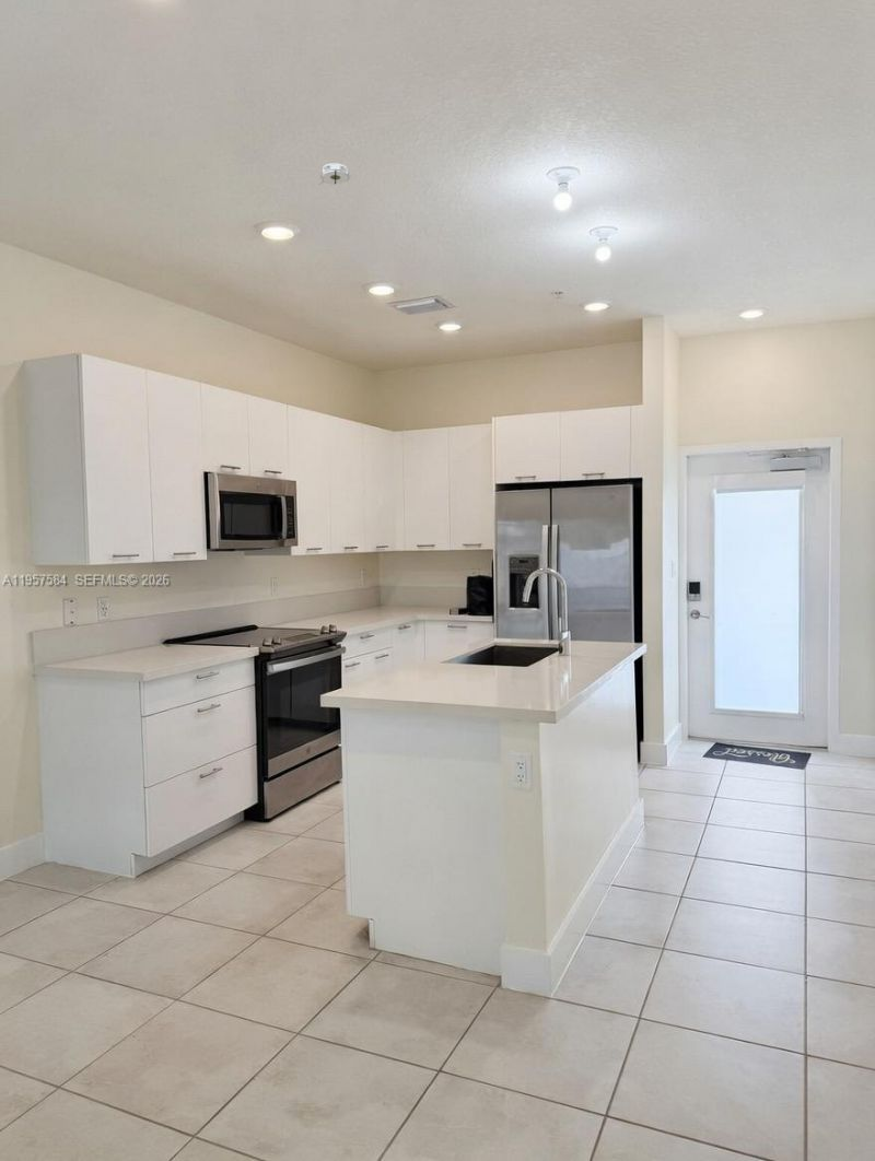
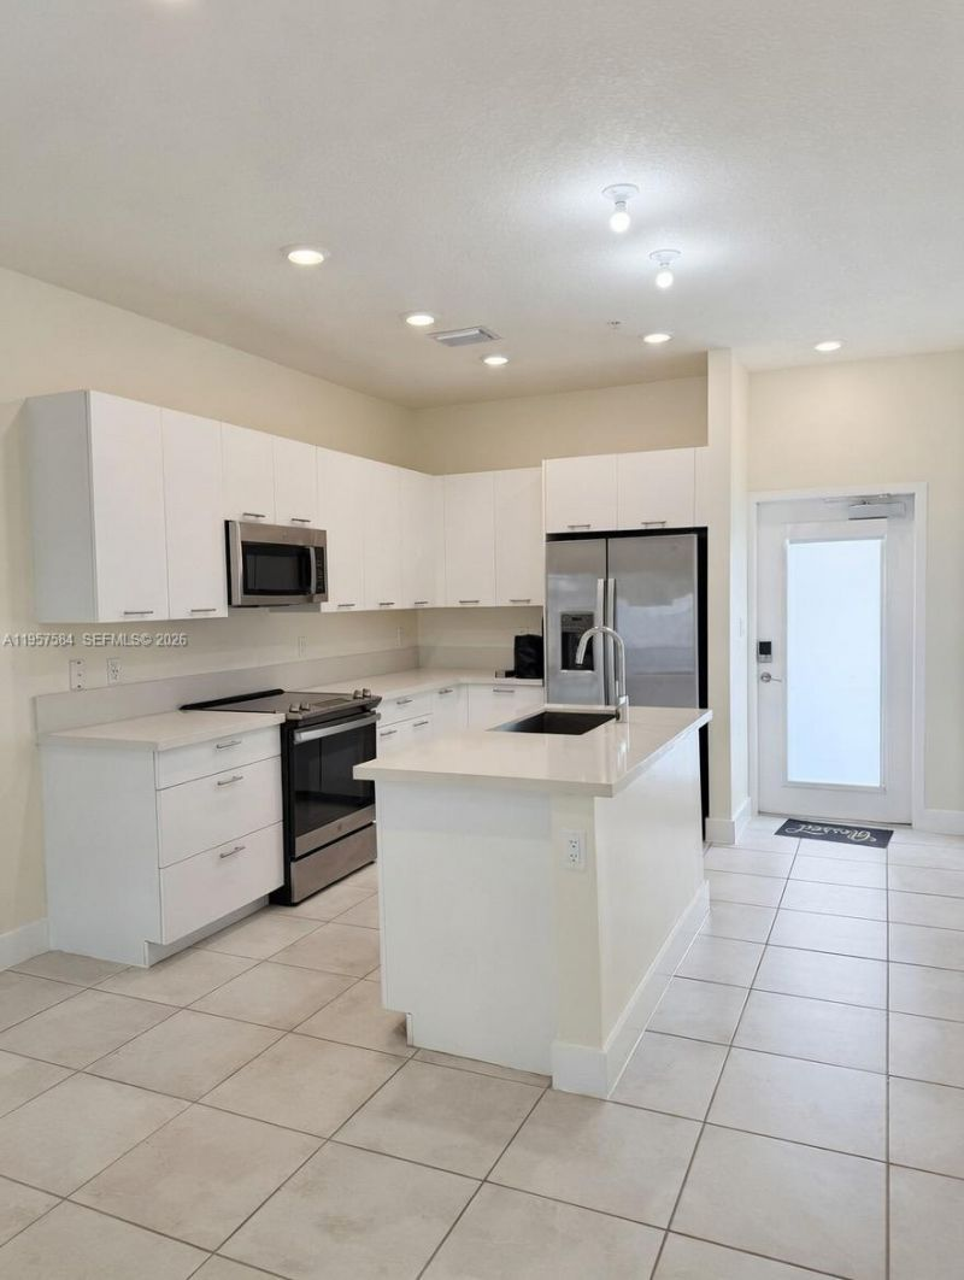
- smoke detector (334, 174)
